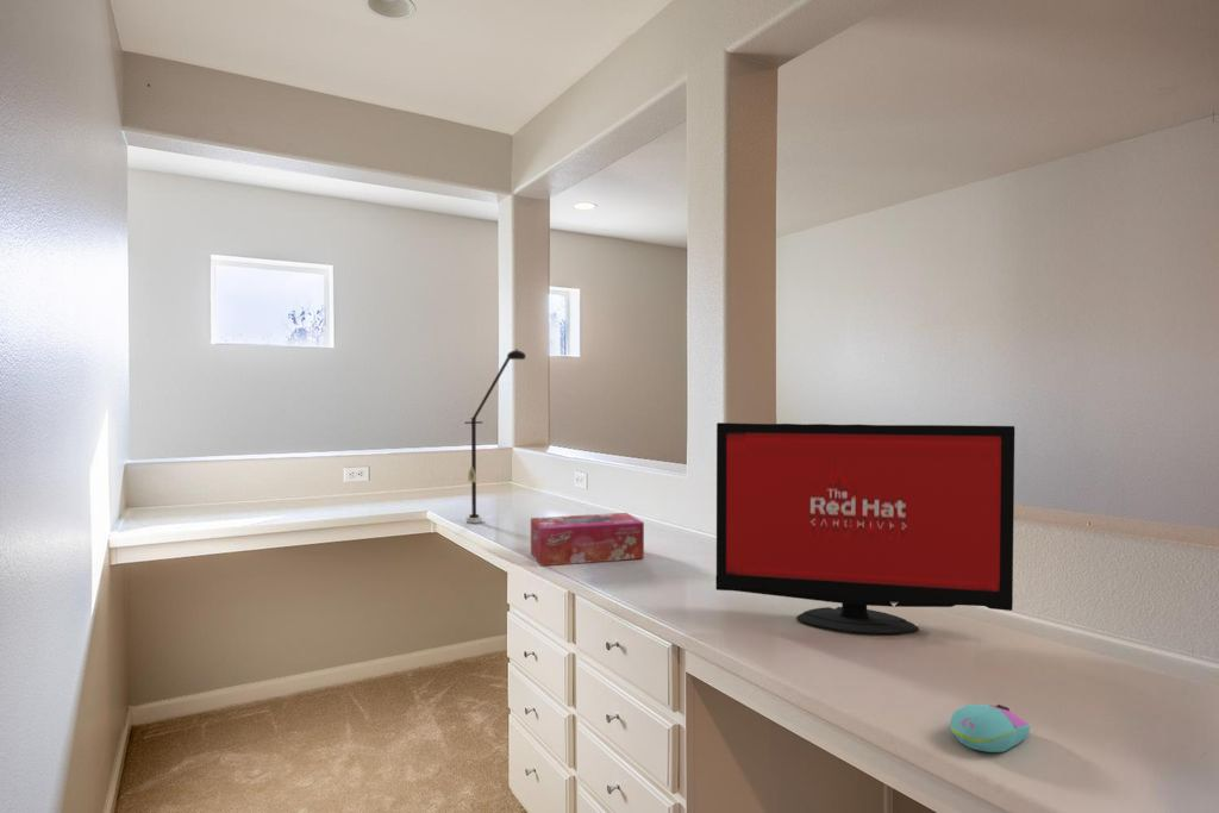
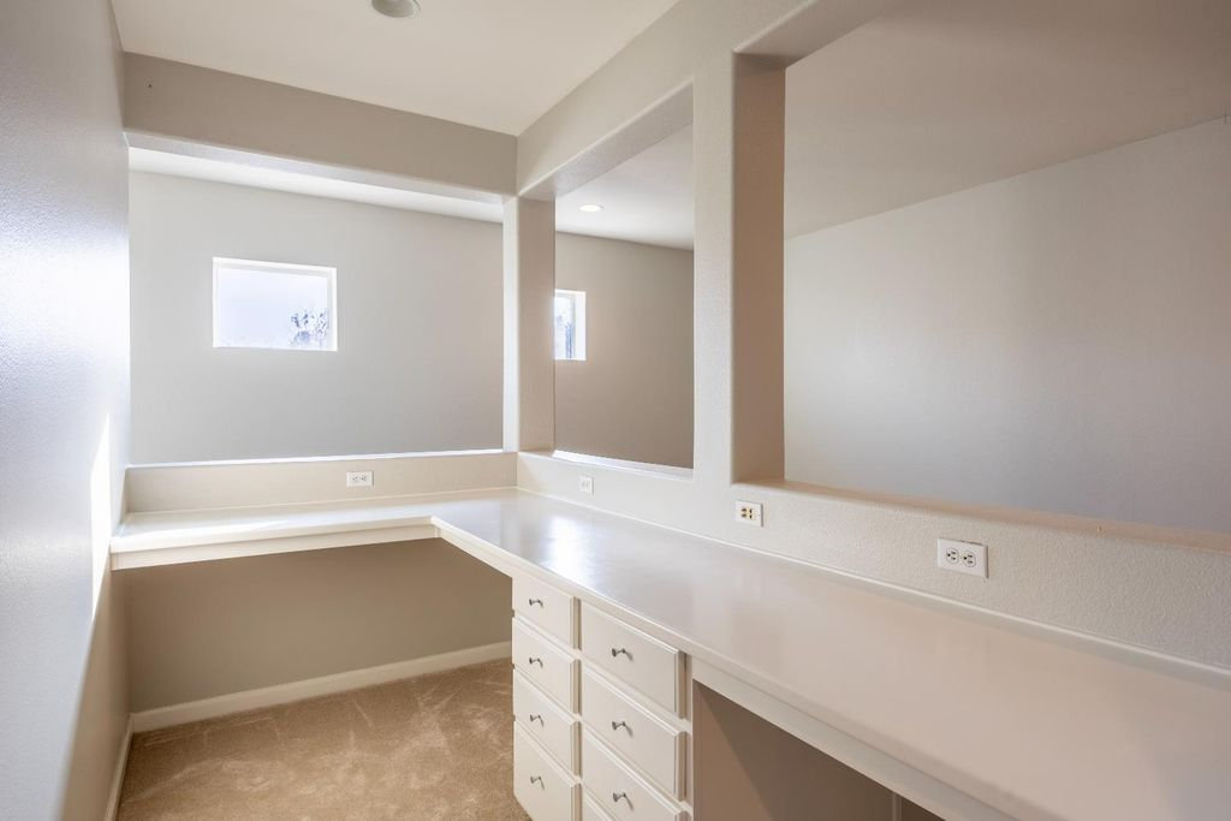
- computer monitor (856, 523)
- desk lamp (475, 439)
- computer mouse (988, 721)
- tissue box (586, 537)
